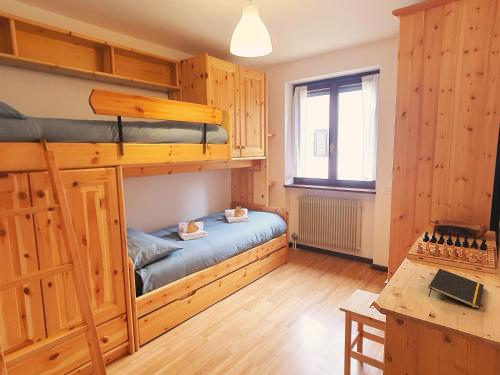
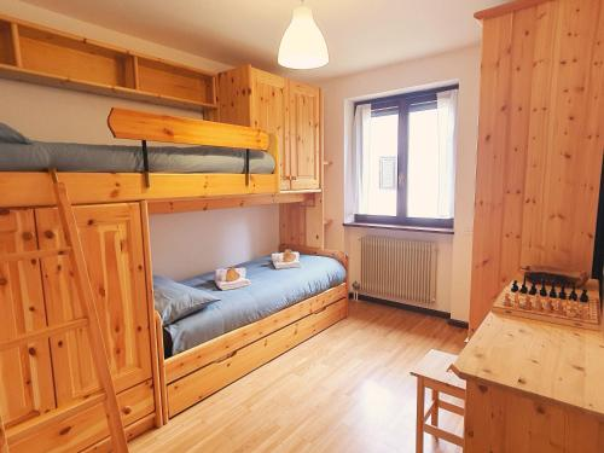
- notepad (456, 286)
